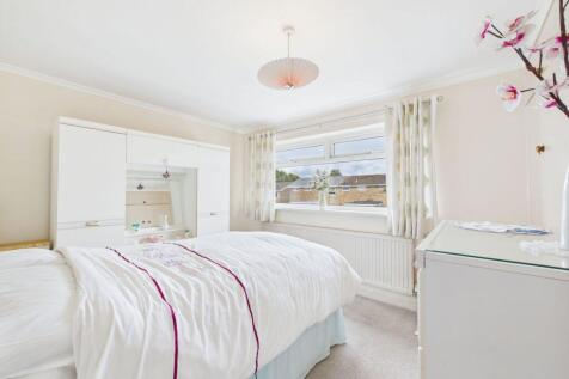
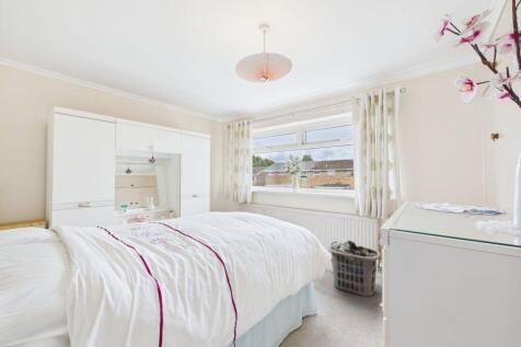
+ clothes hamper (352, 265)
